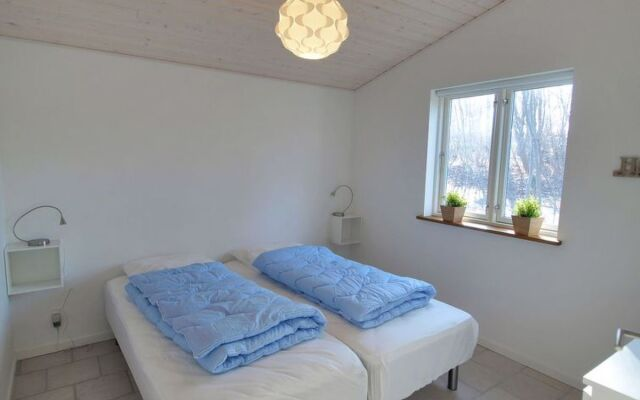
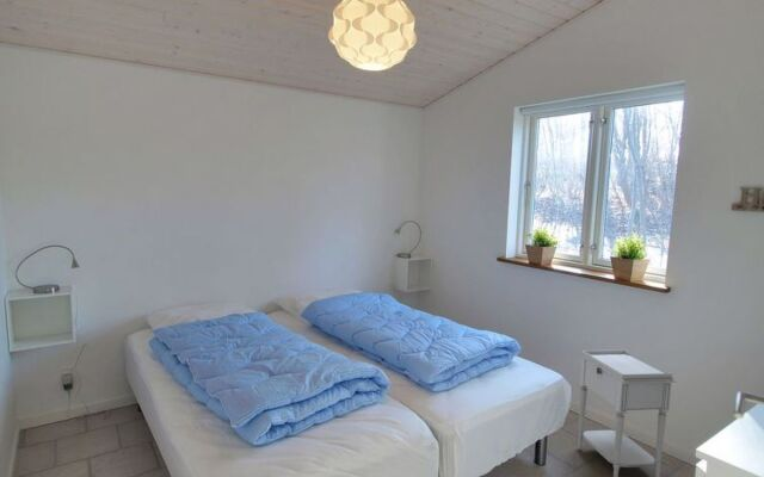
+ nightstand (620, 413)
